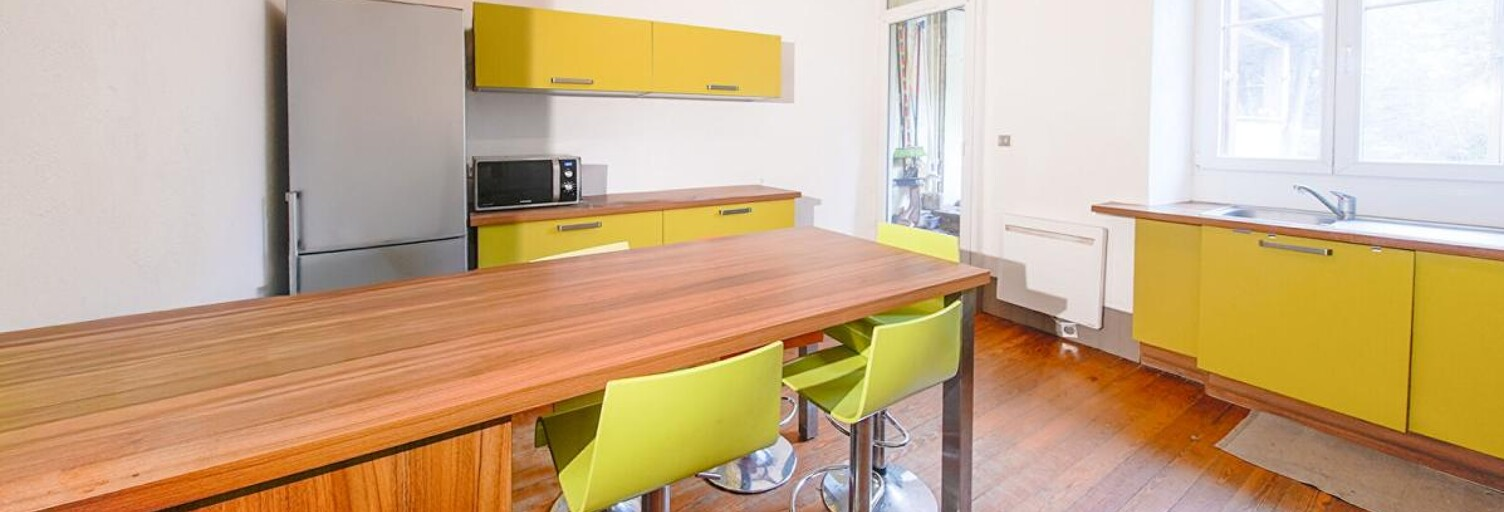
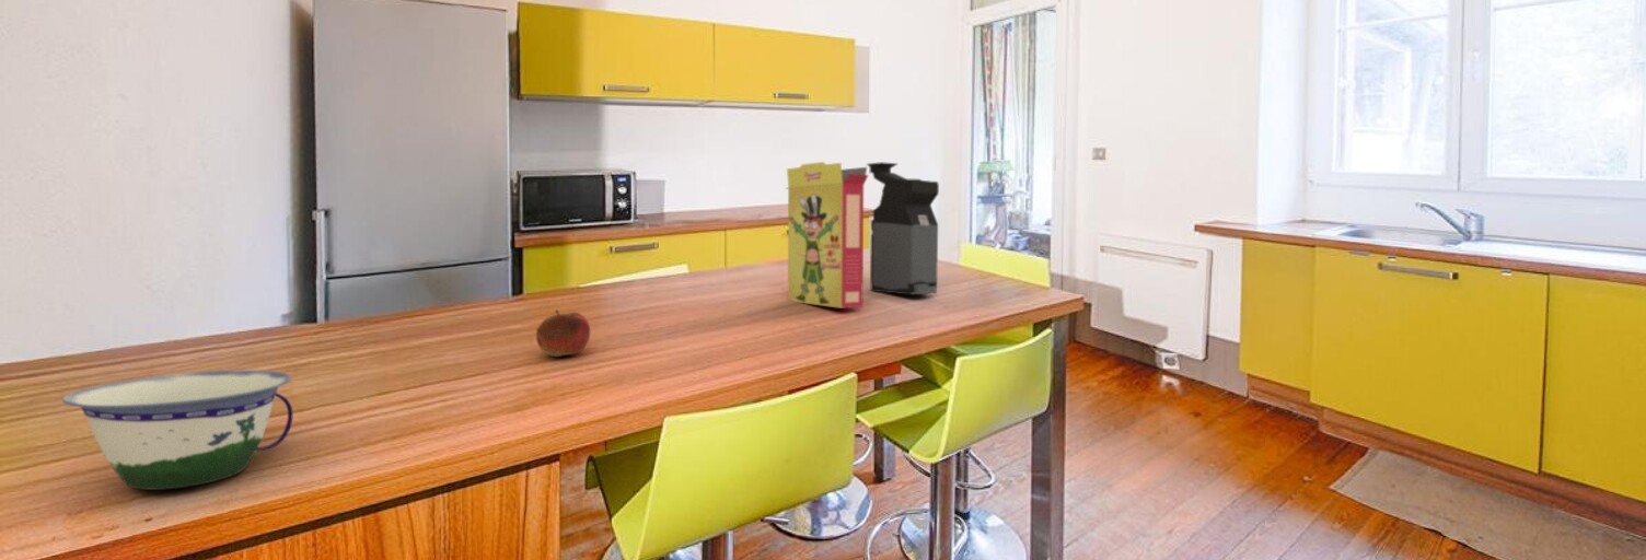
+ coffee maker (901, 228)
+ bowl (192, 430)
+ fruit (564, 332)
+ cereal box (823, 234)
